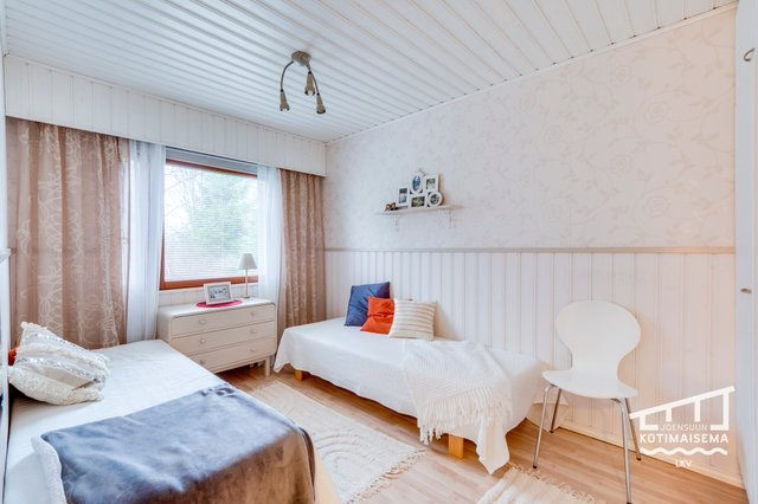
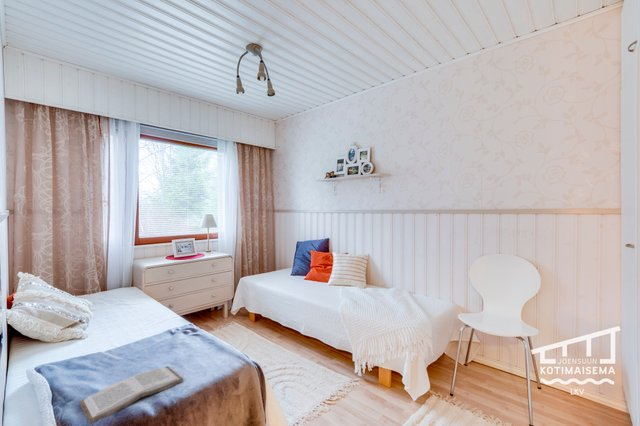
+ book (134, 388)
